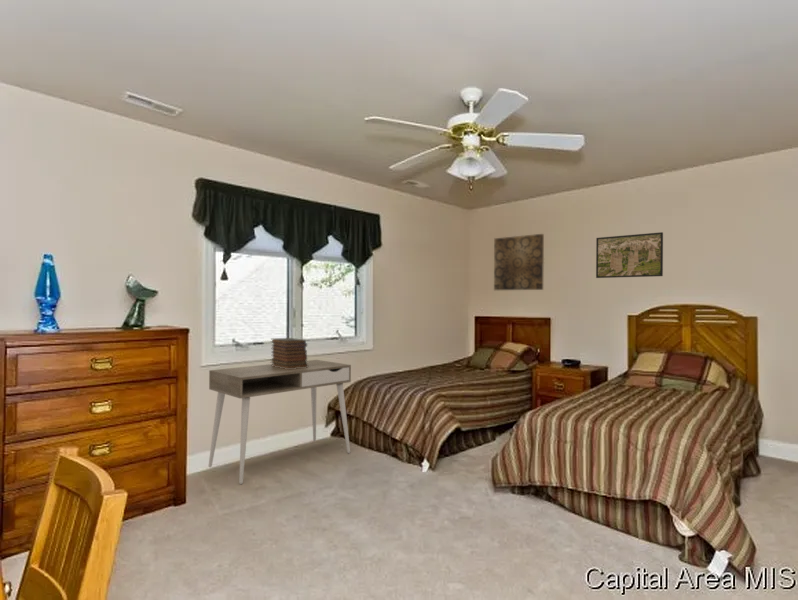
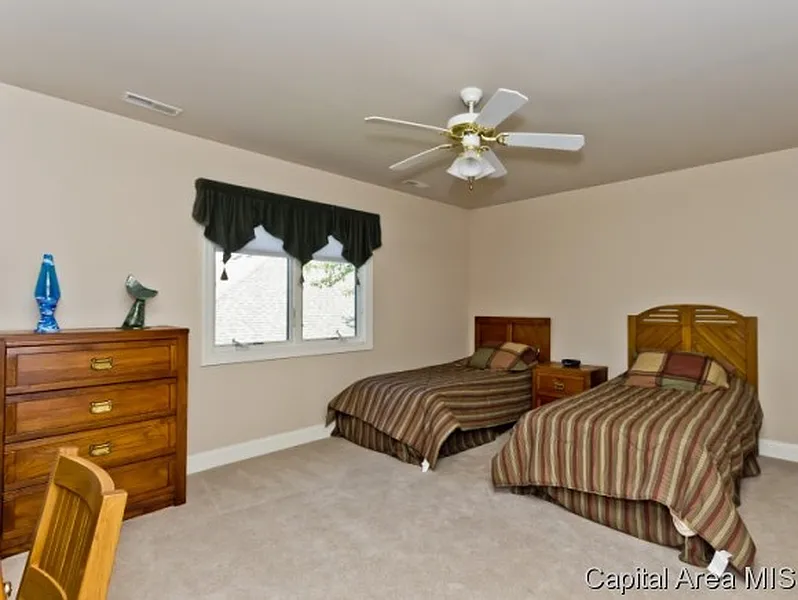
- desk (280, 392)
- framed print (628, 256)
- wall art (517, 263)
- book stack (288, 352)
